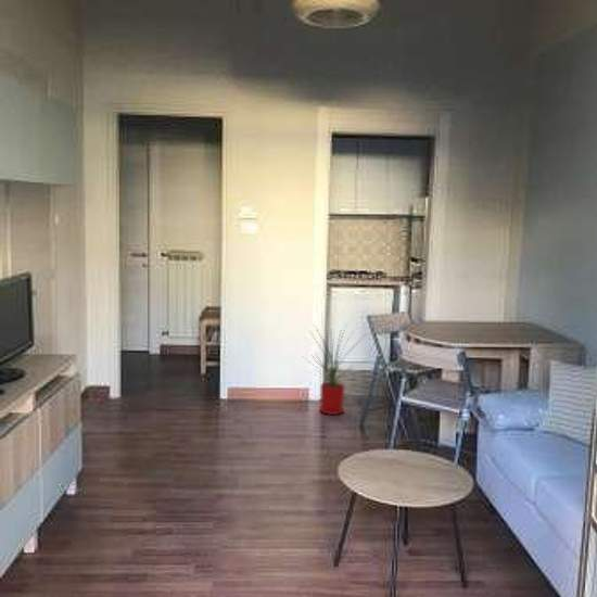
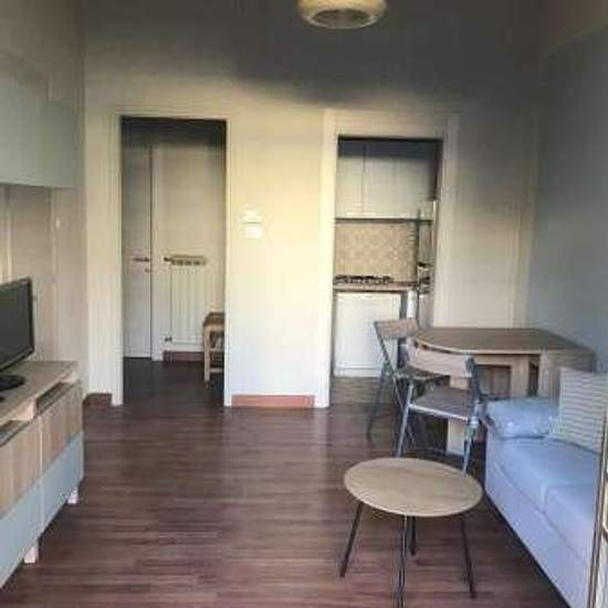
- house plant (333, 368)
